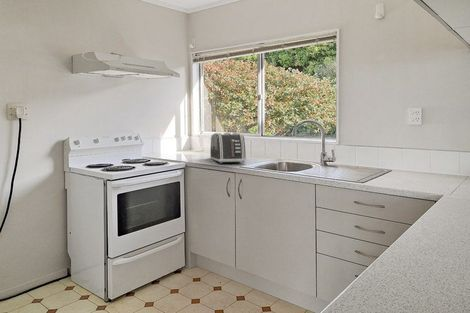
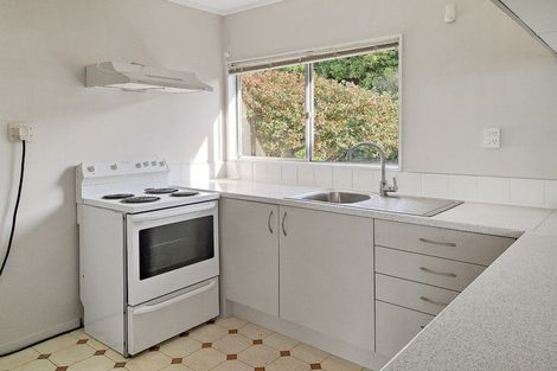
- toaster (227, 147)
